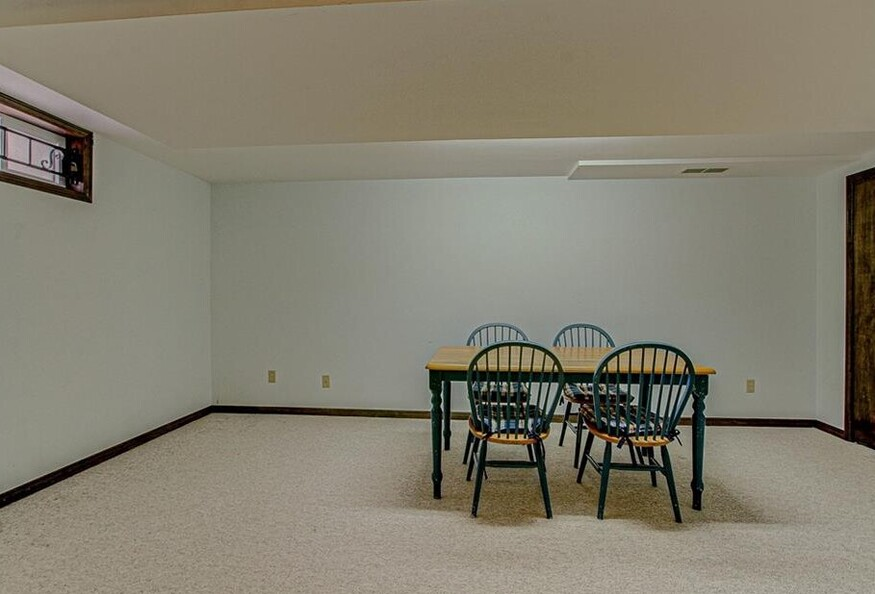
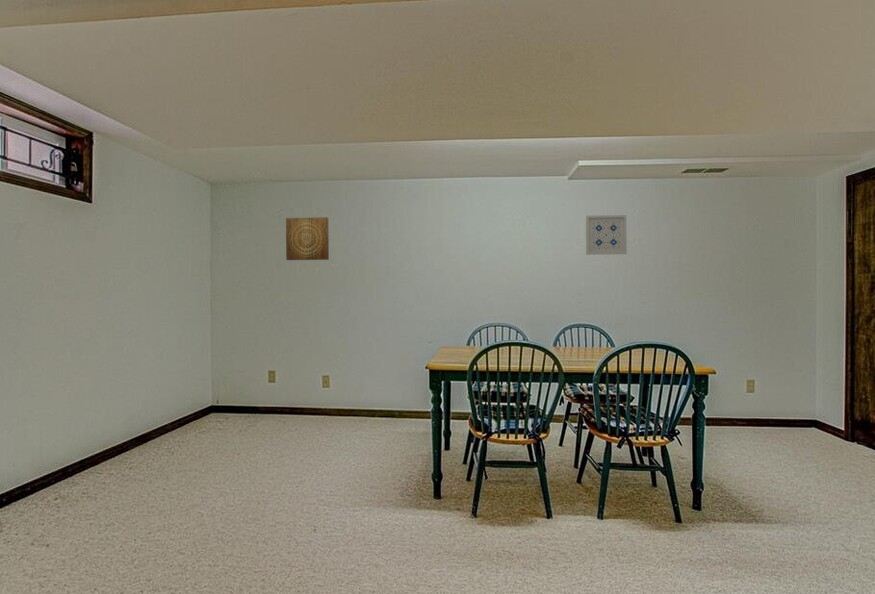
+ wall art (307, 238)
+ wall art (606, 235)
